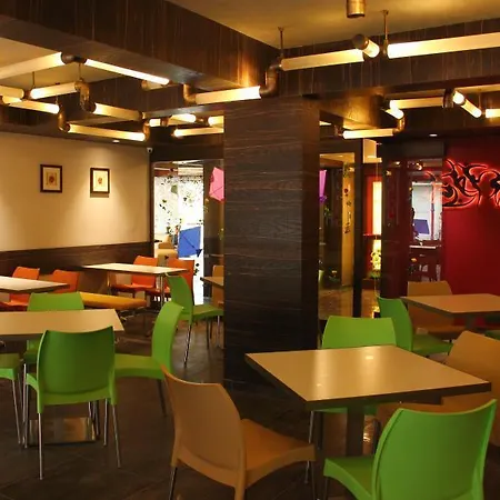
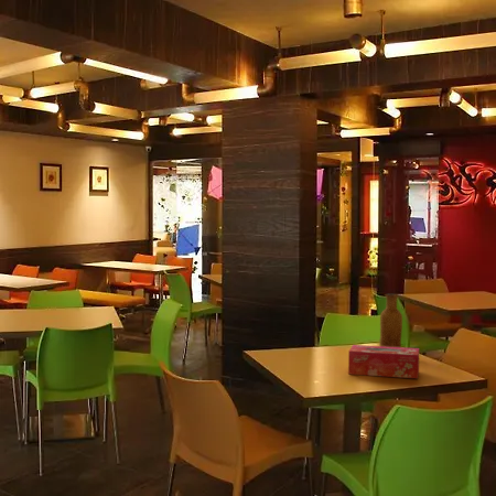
+ vase (390, 324)
+ tissue box (384, 360)
